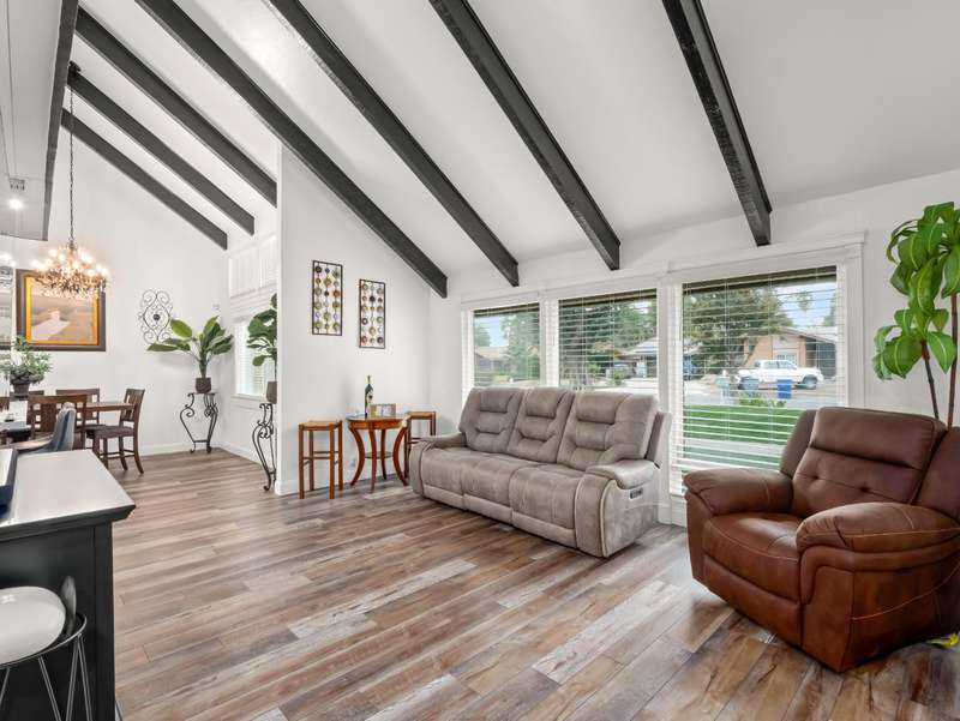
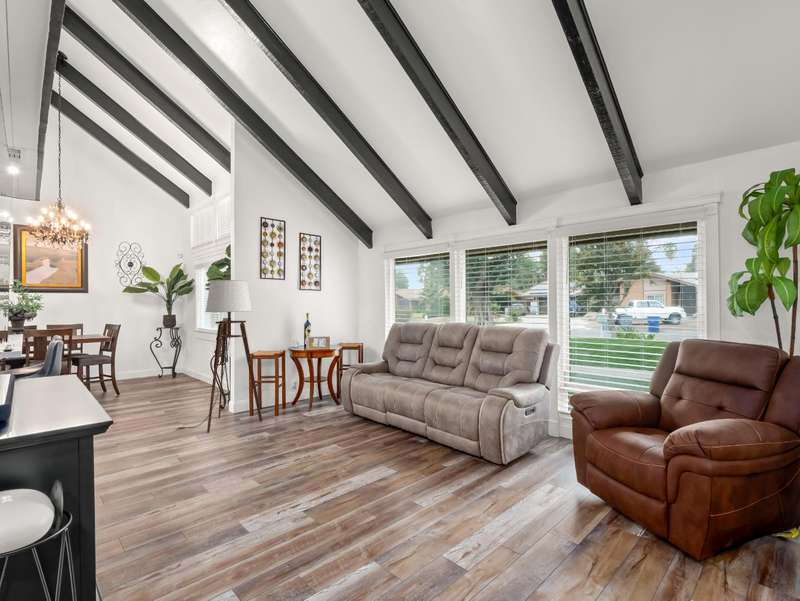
+ floor lamp (218, 352)
